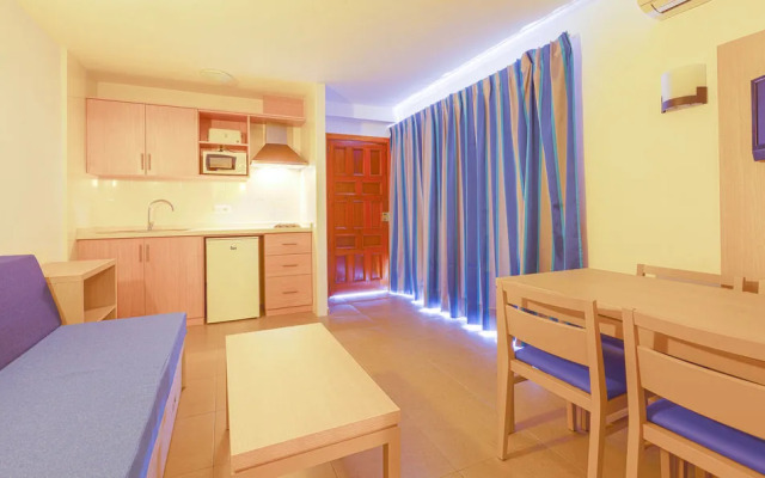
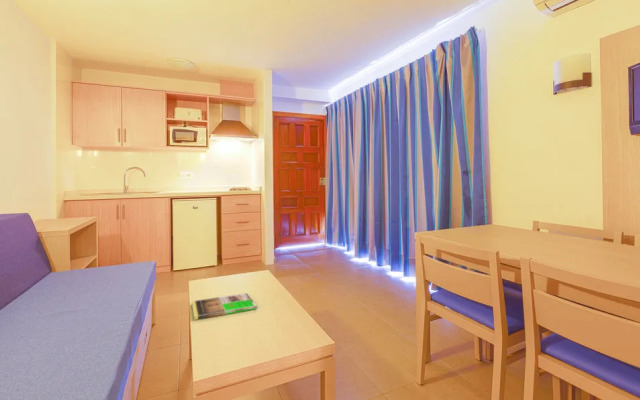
+ magazine (223, 304)
